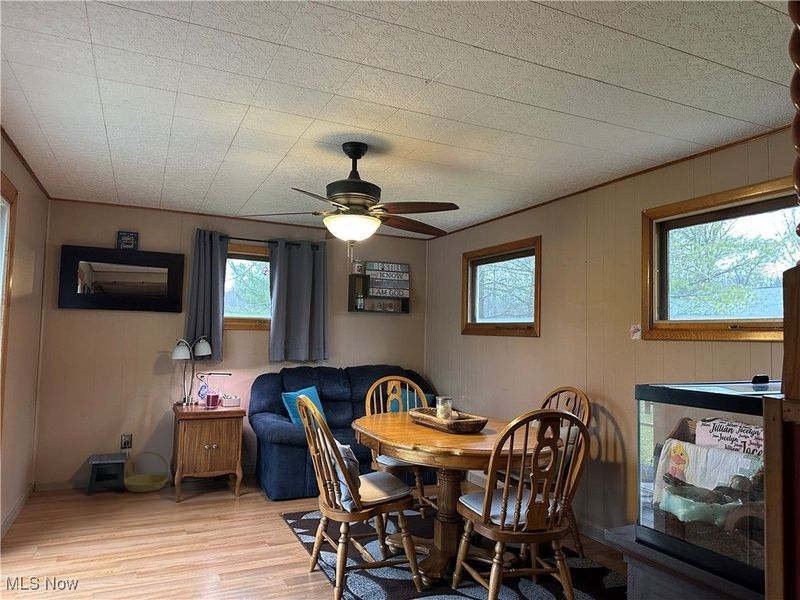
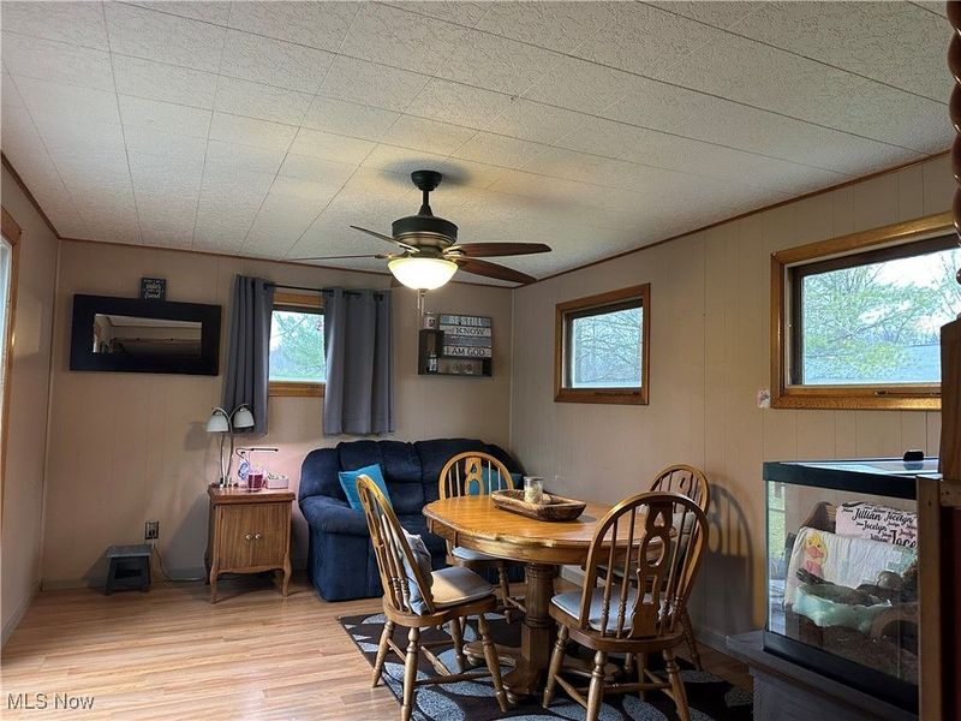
- basket (146, 474)
